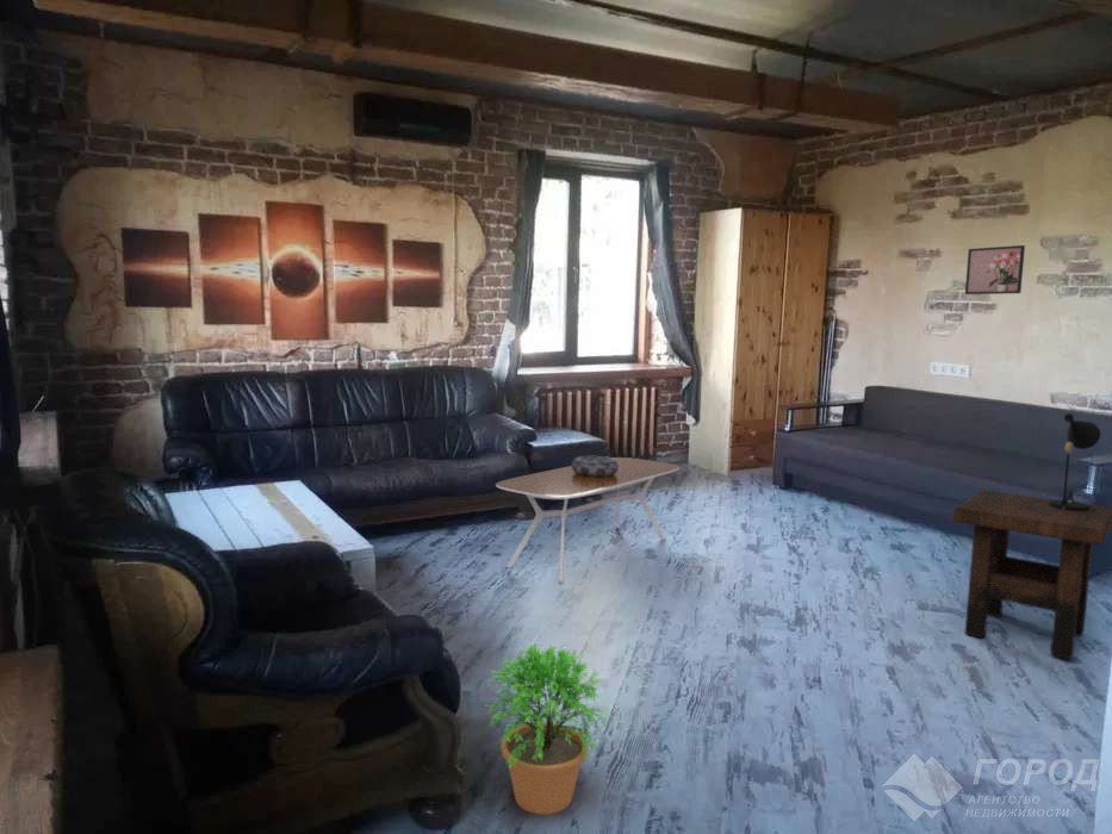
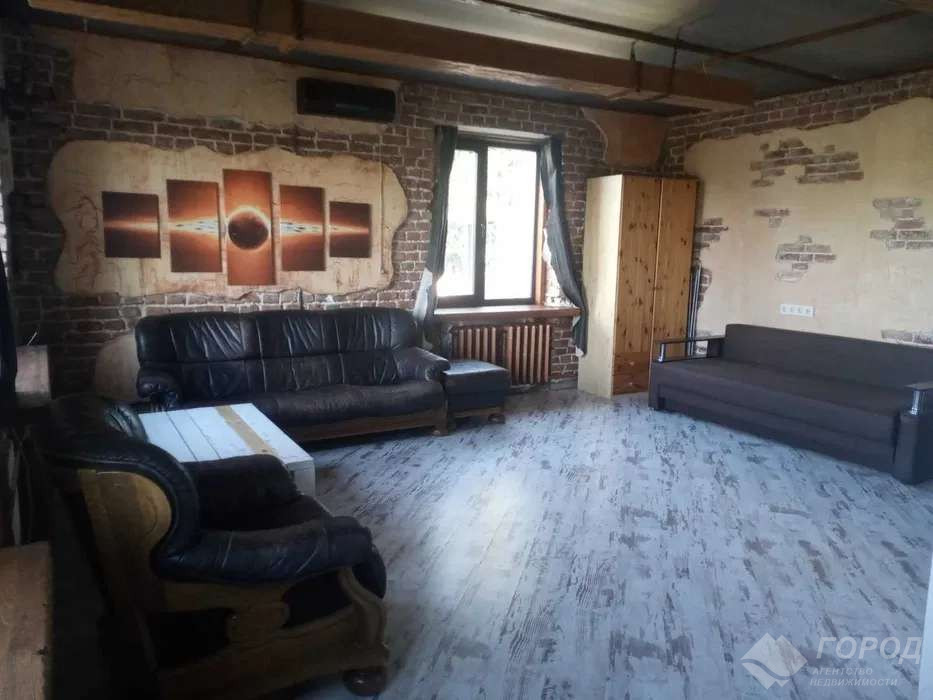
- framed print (994, 270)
- table lamp (1068, 460)
- side table (1030, 571)
- potted plant (543, 721)
- decorative bowl (595, 466)
- coffee table (591, 508)
